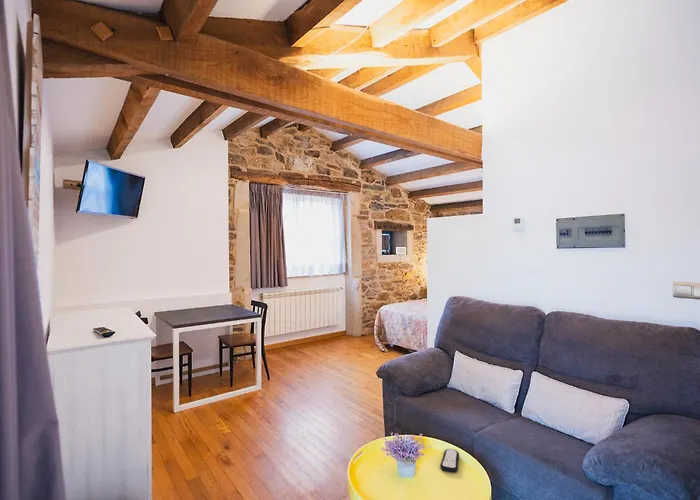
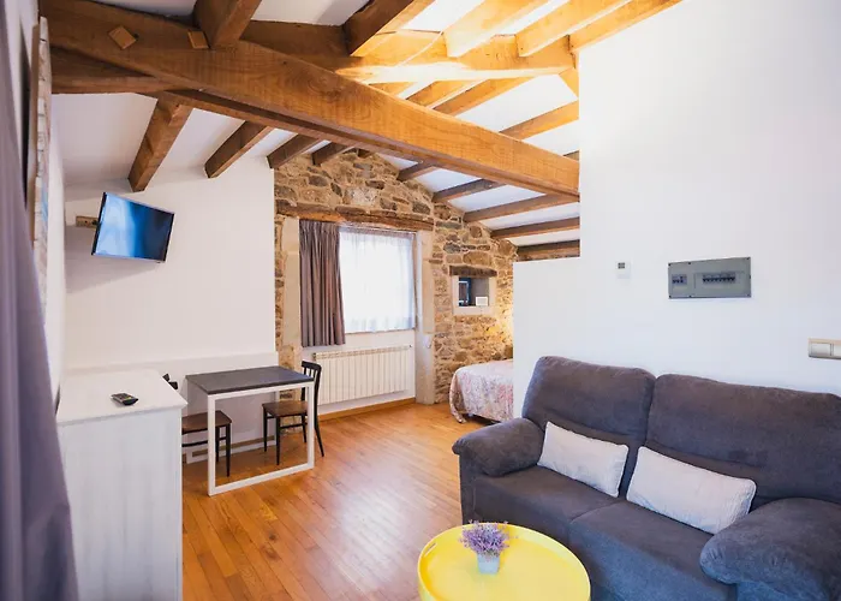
- remote control (450, 459)
